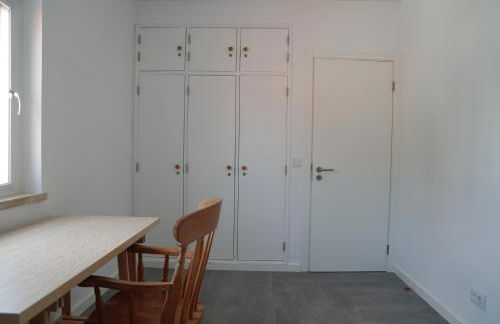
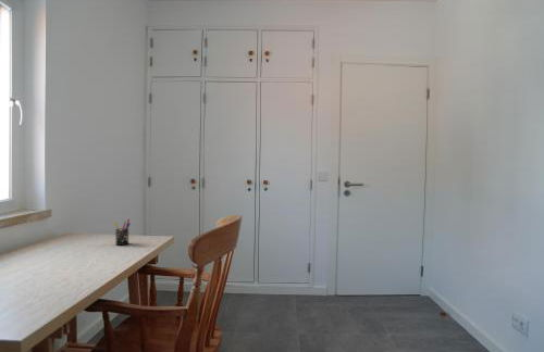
+ pen holder (123, 230)
